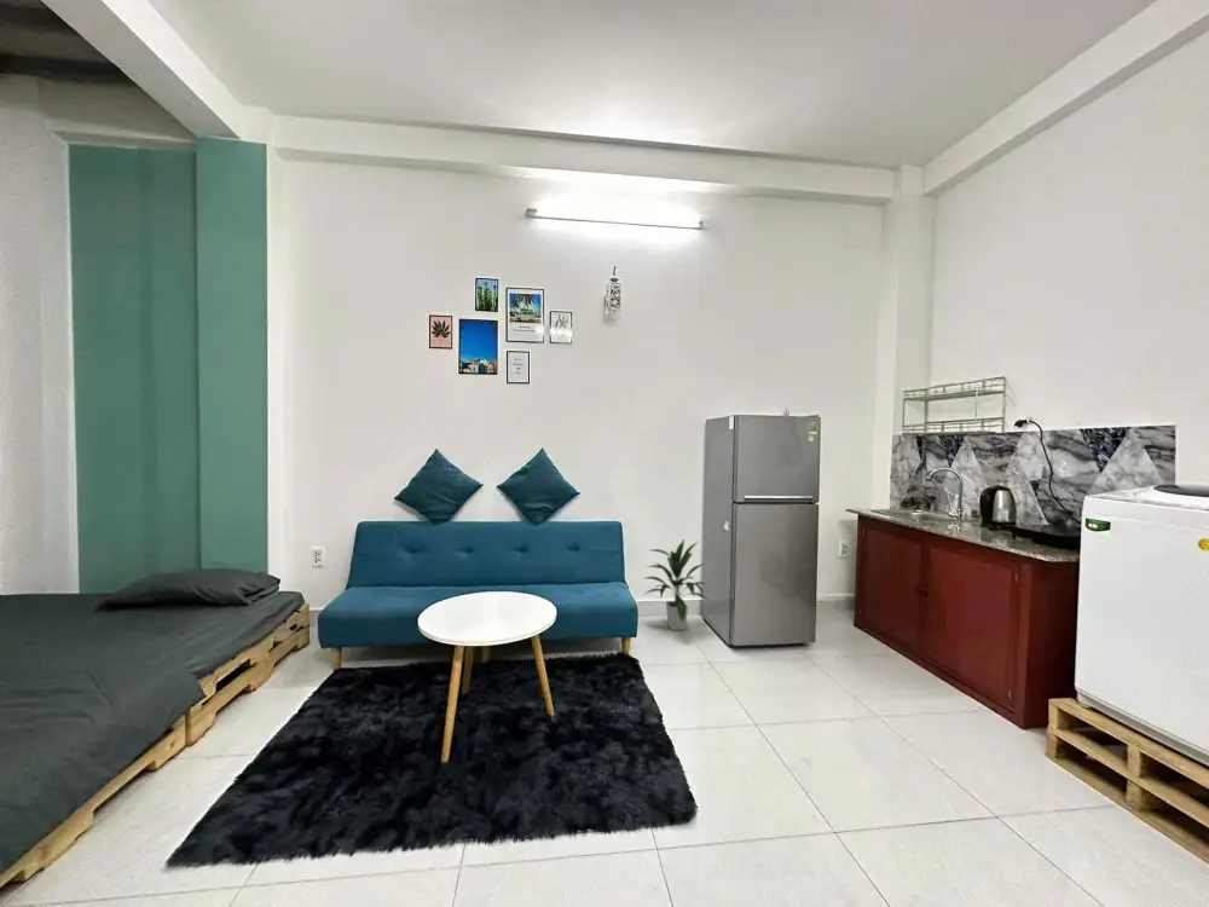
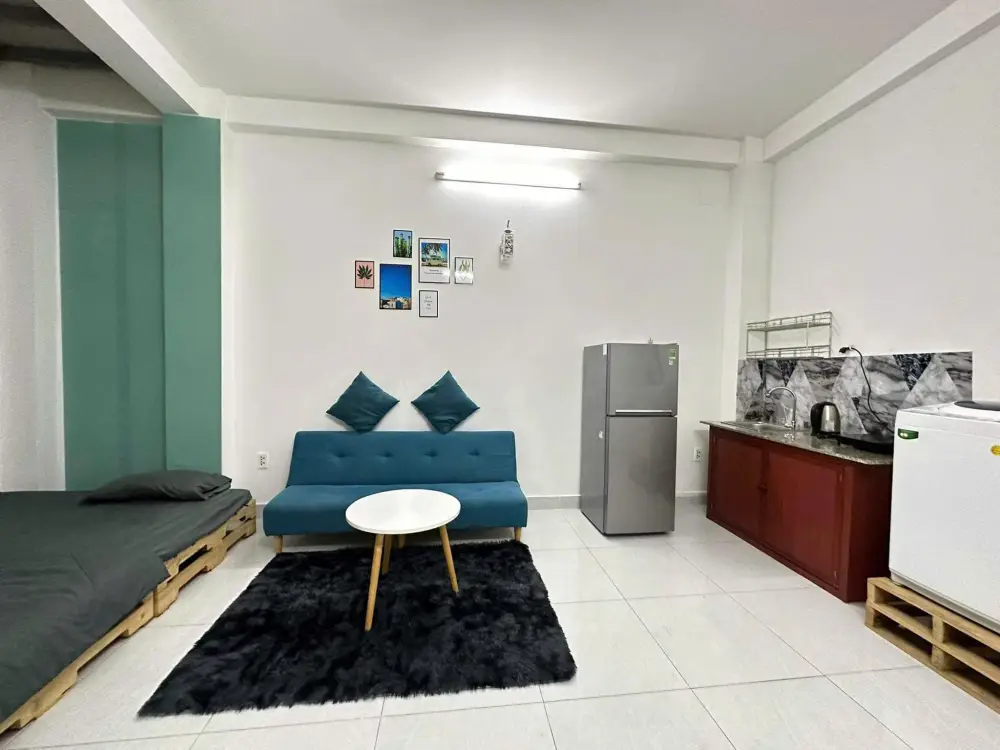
- indoor plant (676, 584)
